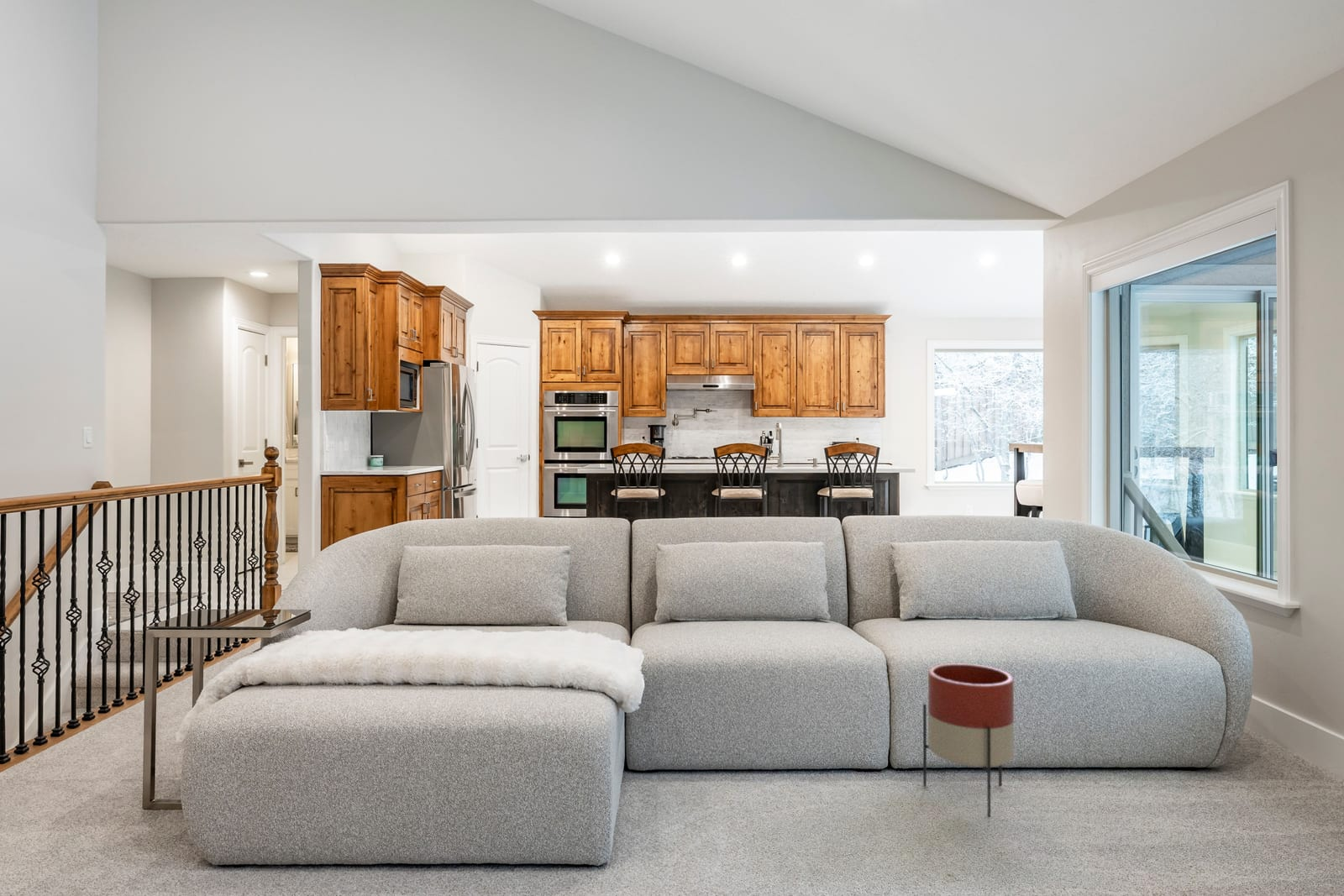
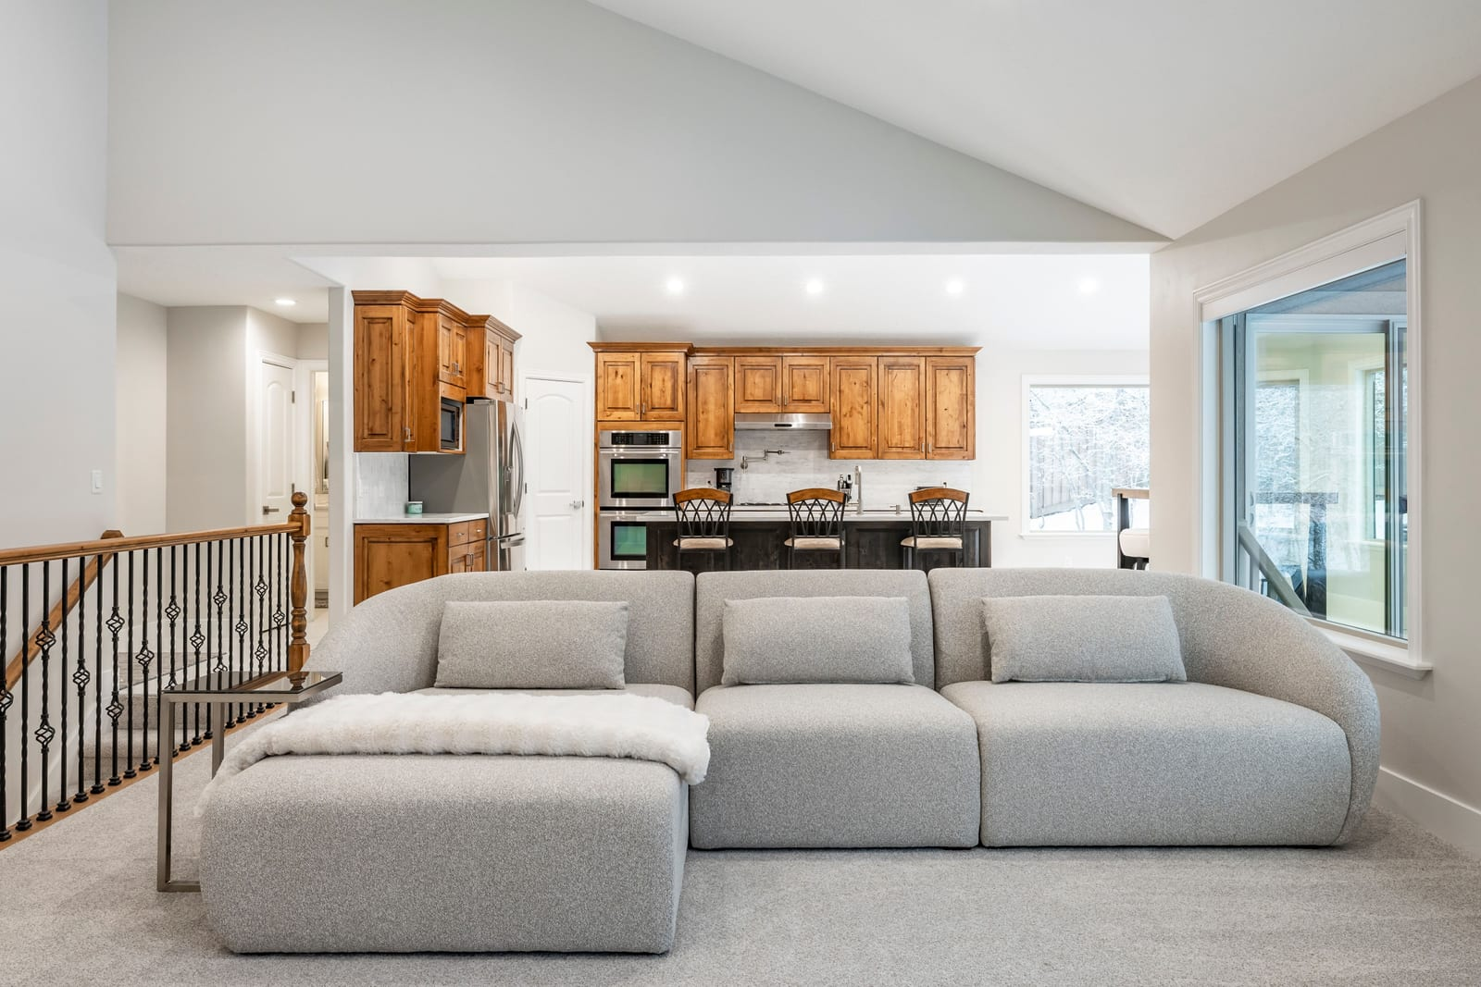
- planter (971, 736)
